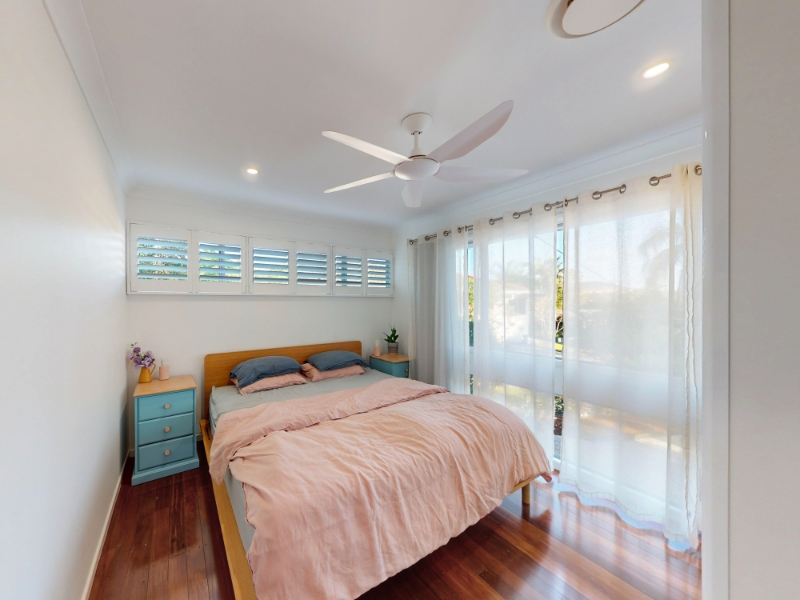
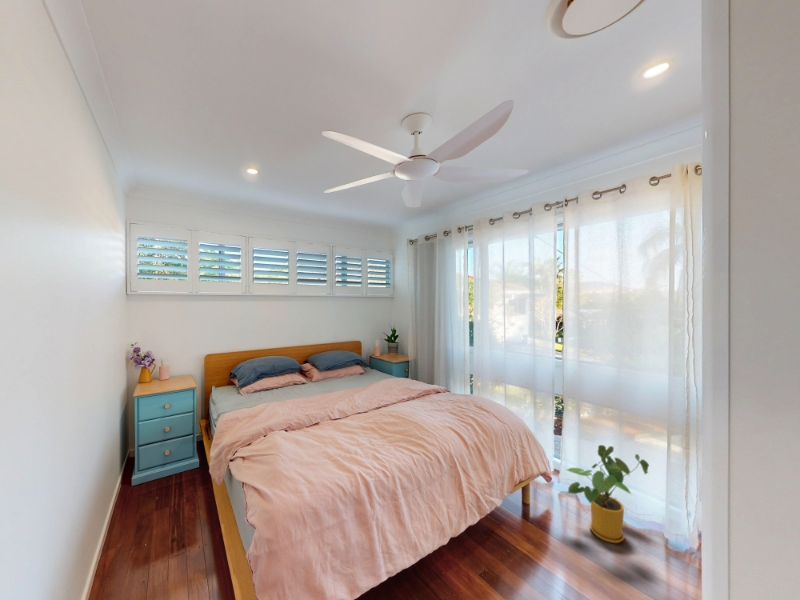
+ house plant (604, 492)
